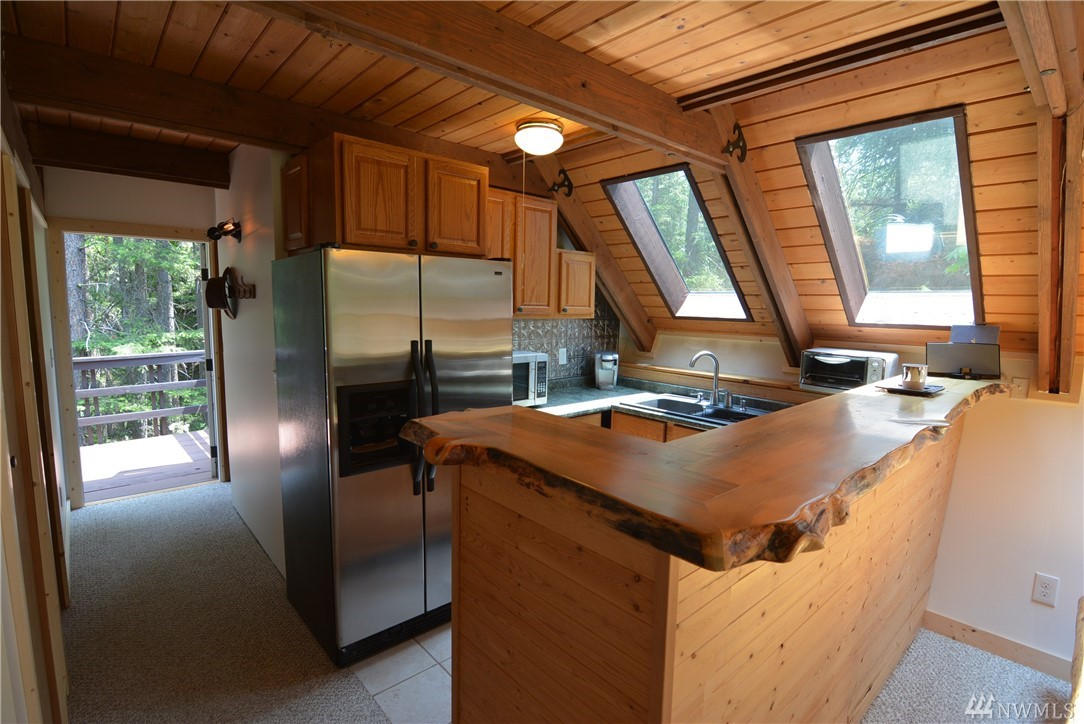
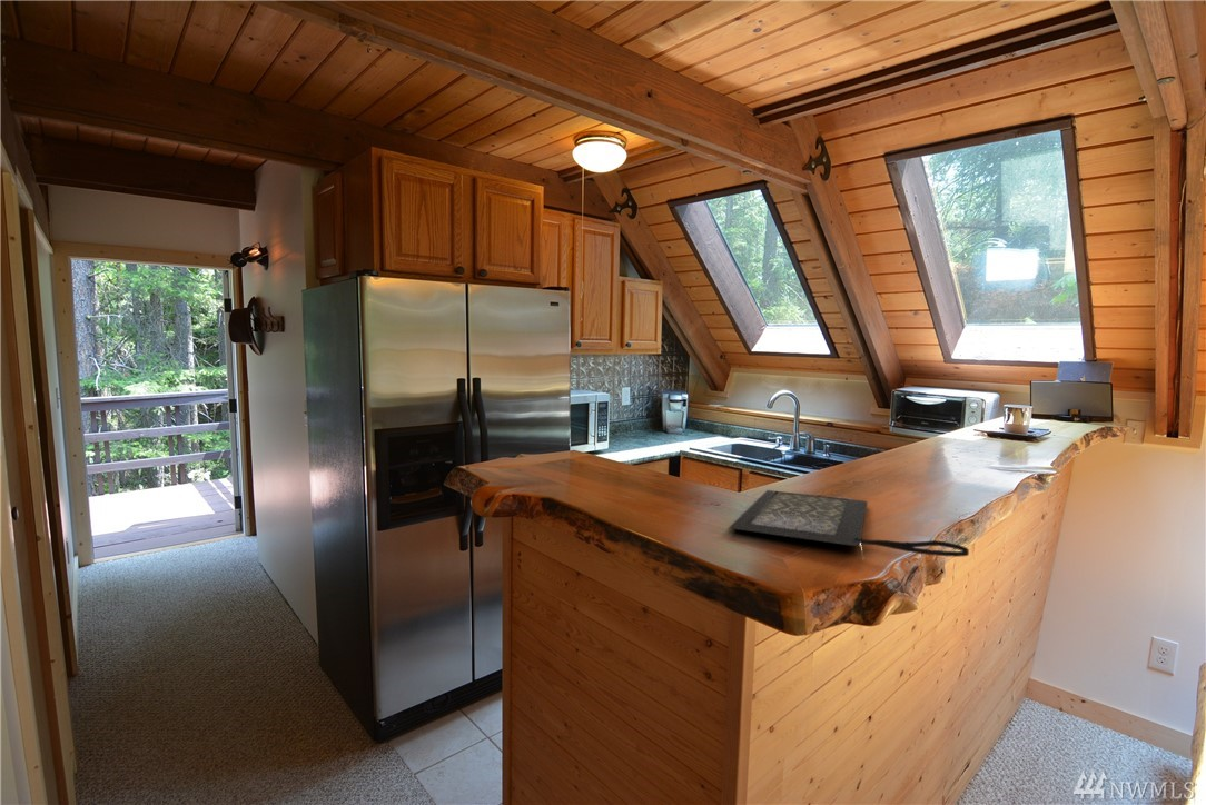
+ clutch bag (808, 515)
